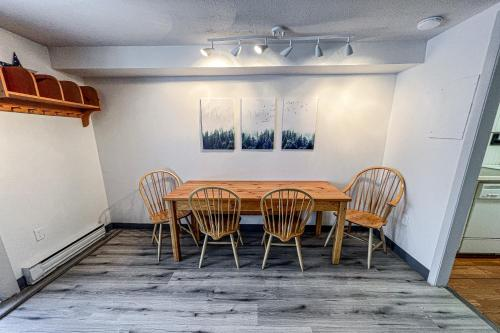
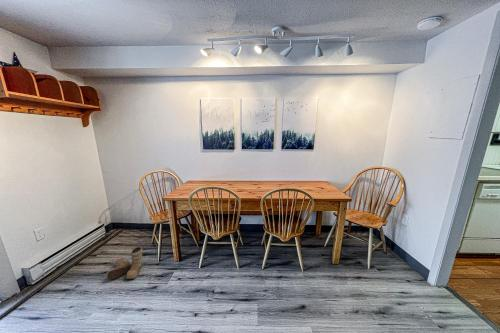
+ boots (125, 262)
